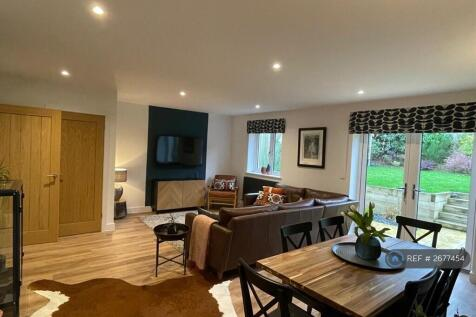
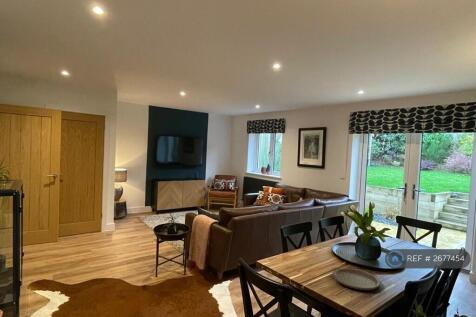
+ plate (355, 278)
